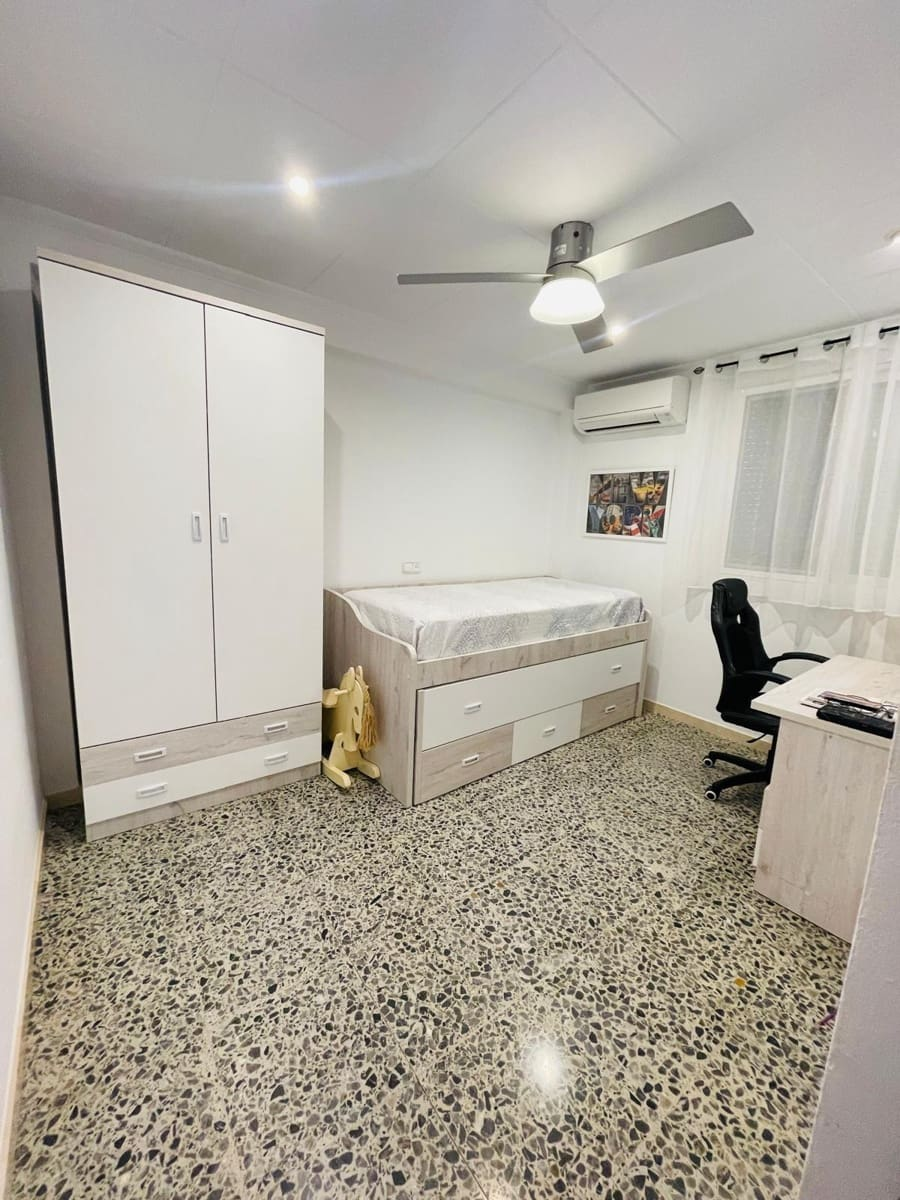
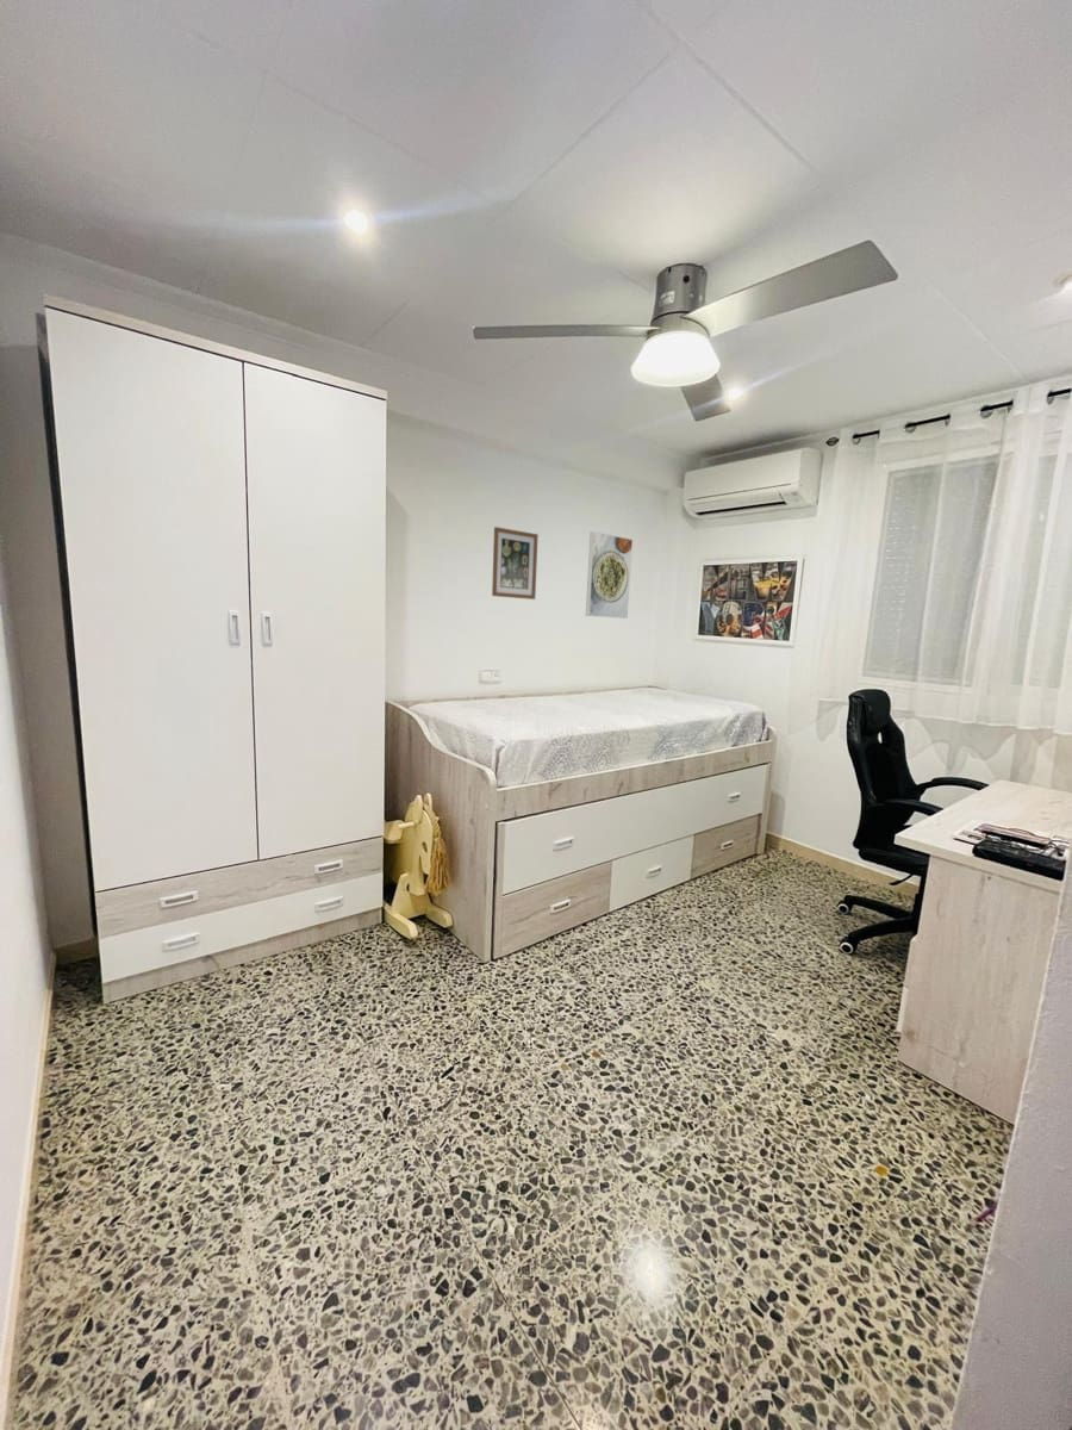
+ wall art (515, 564)
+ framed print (609, 577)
